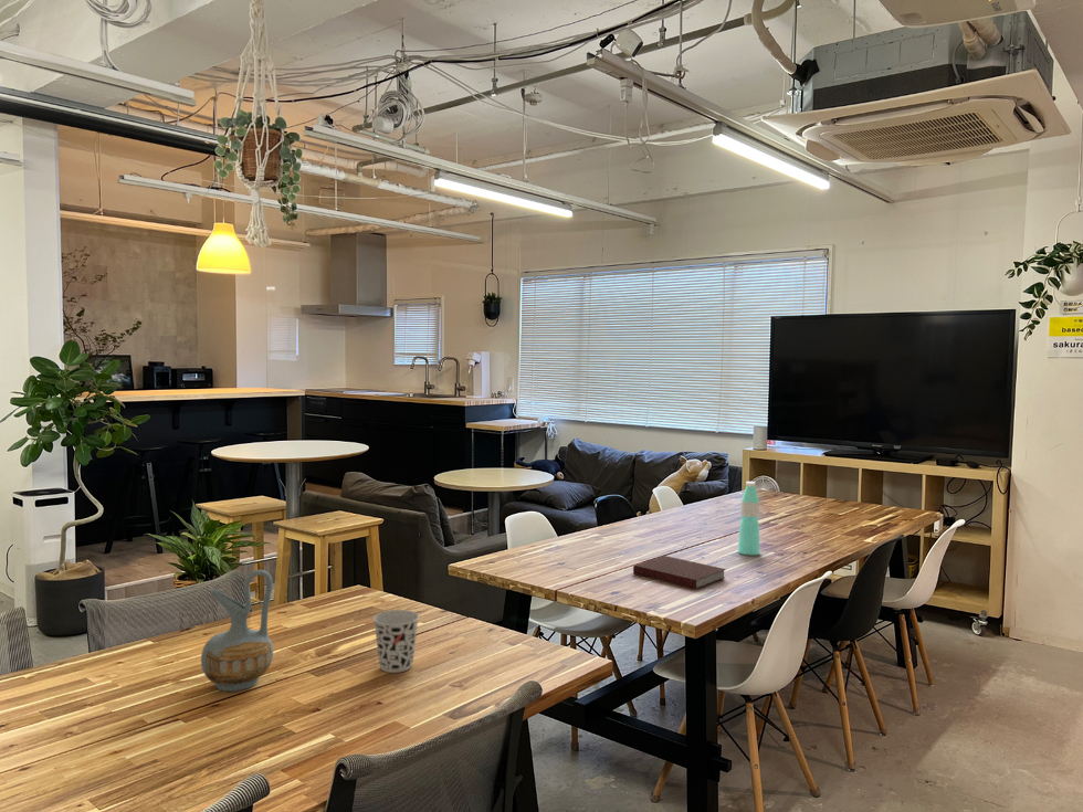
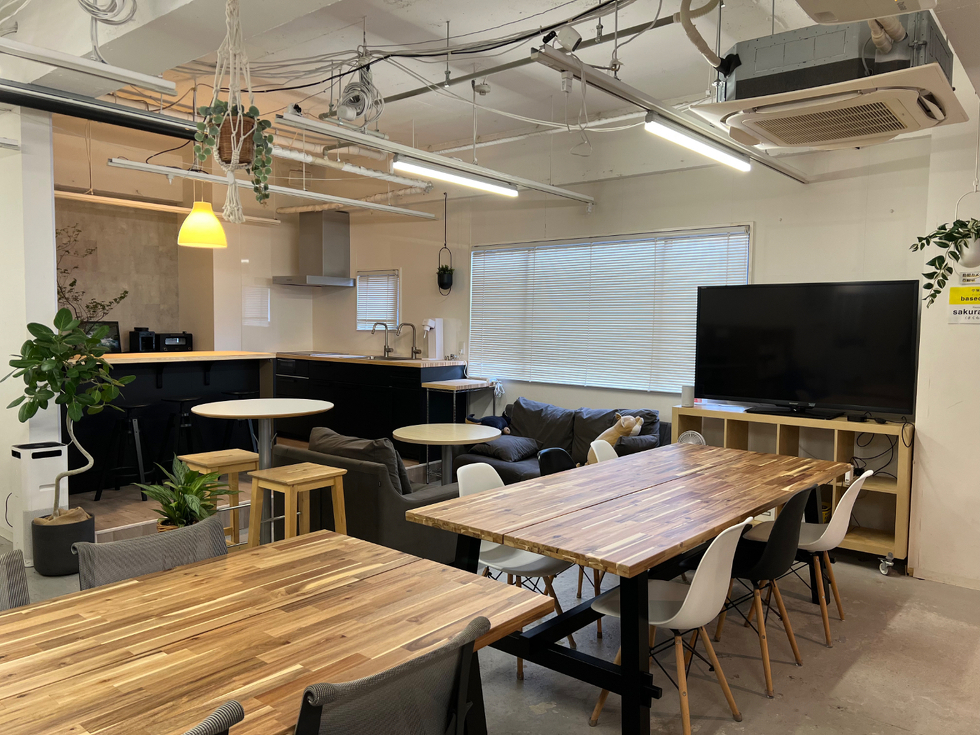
- water bottle (749, 517)
- cup (396, 641)
- notebook (679, 571)
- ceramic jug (236, 628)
